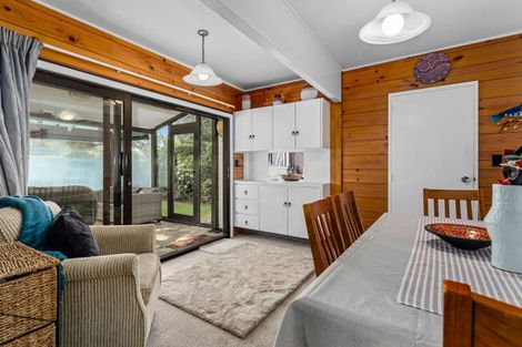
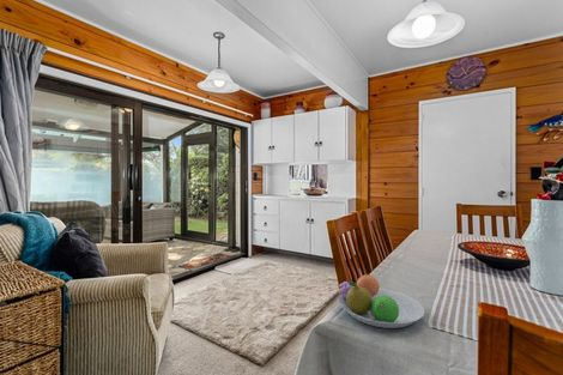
+ fruit bowl (377, 296)
